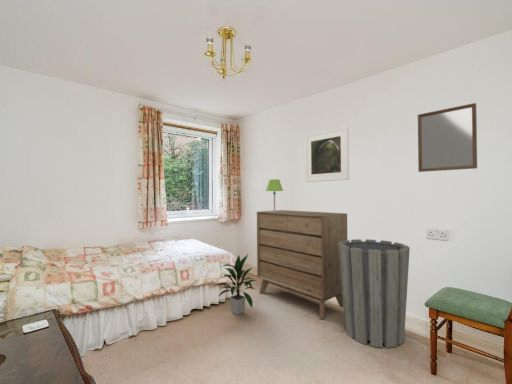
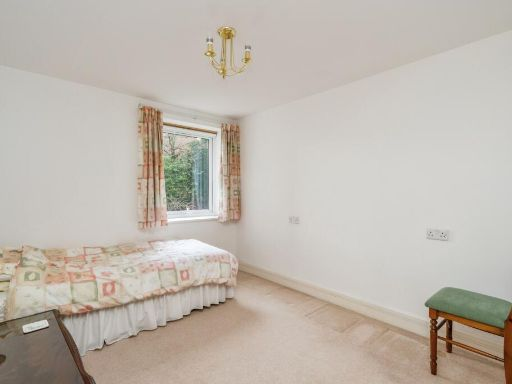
- indoor plant (237, 284)
- home mirror (445, 139)
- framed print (325, 156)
- table lamp (274, 195)
- dresser (299, 255)
- trash can (372, 288)
